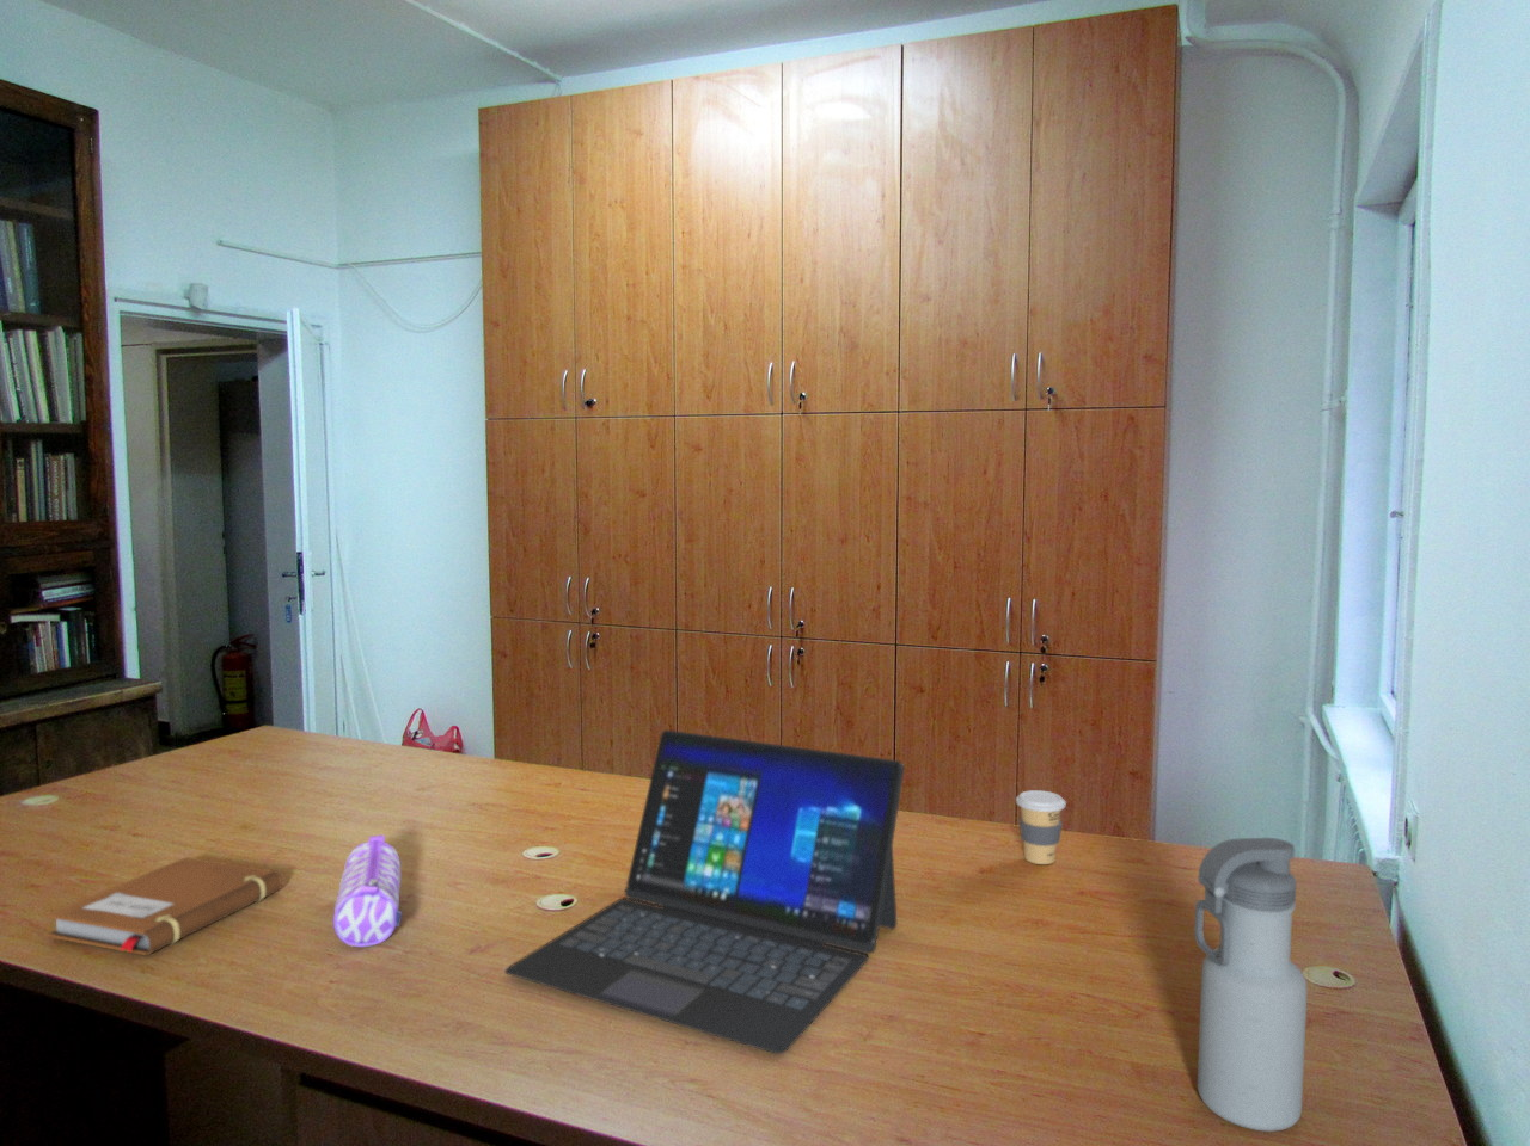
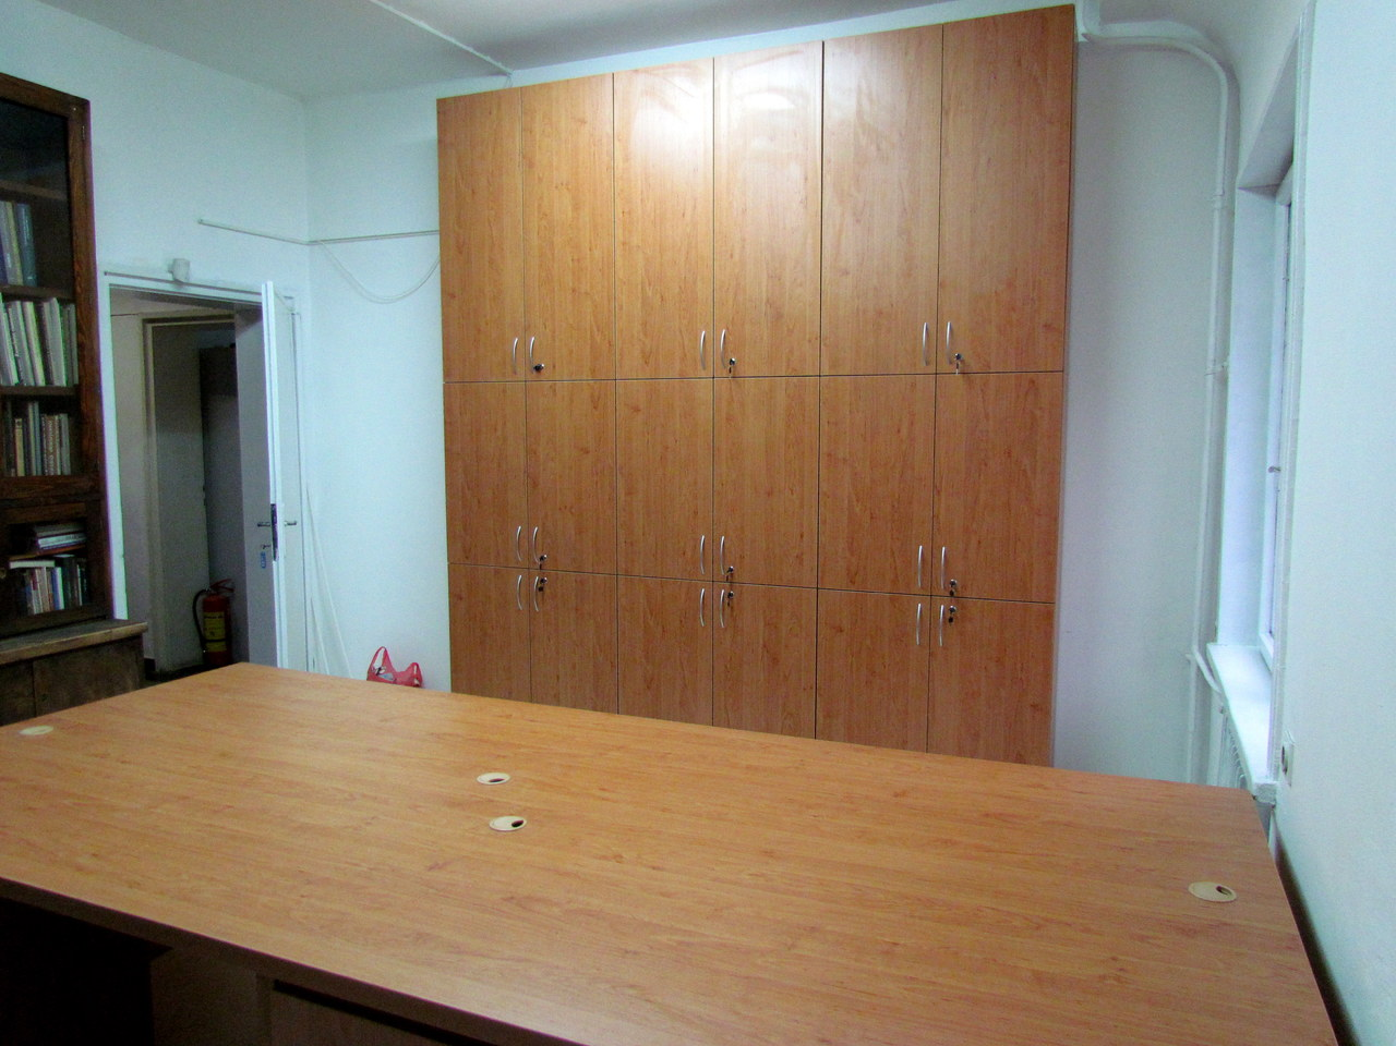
- notebook (167, 904)
- water bottle (1251, 975)
- laptop (713, 862)
- coffee cup (1040, 827)
- pencil case (369, 890)
